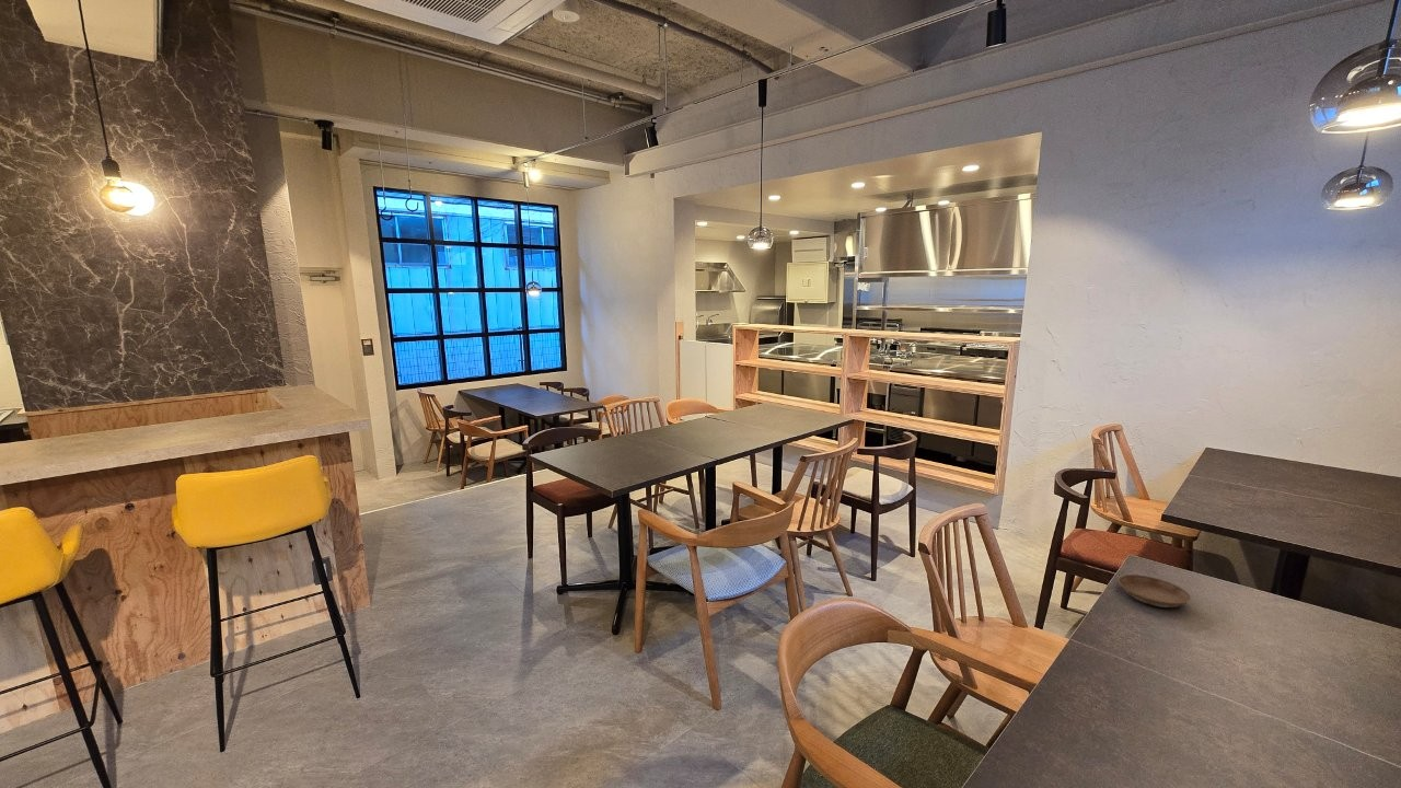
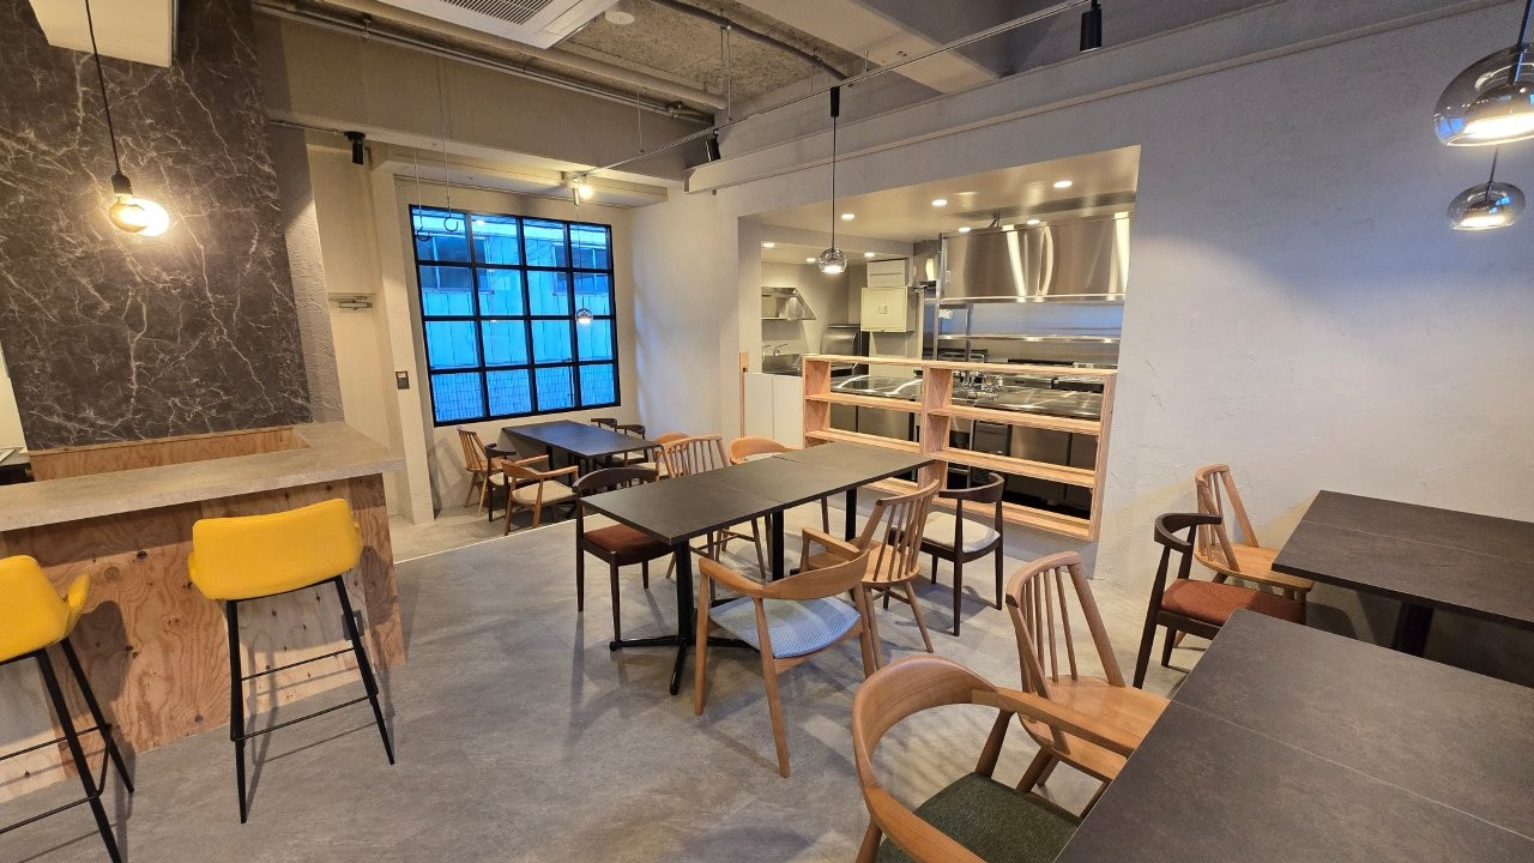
- saucer (1153, 592)
